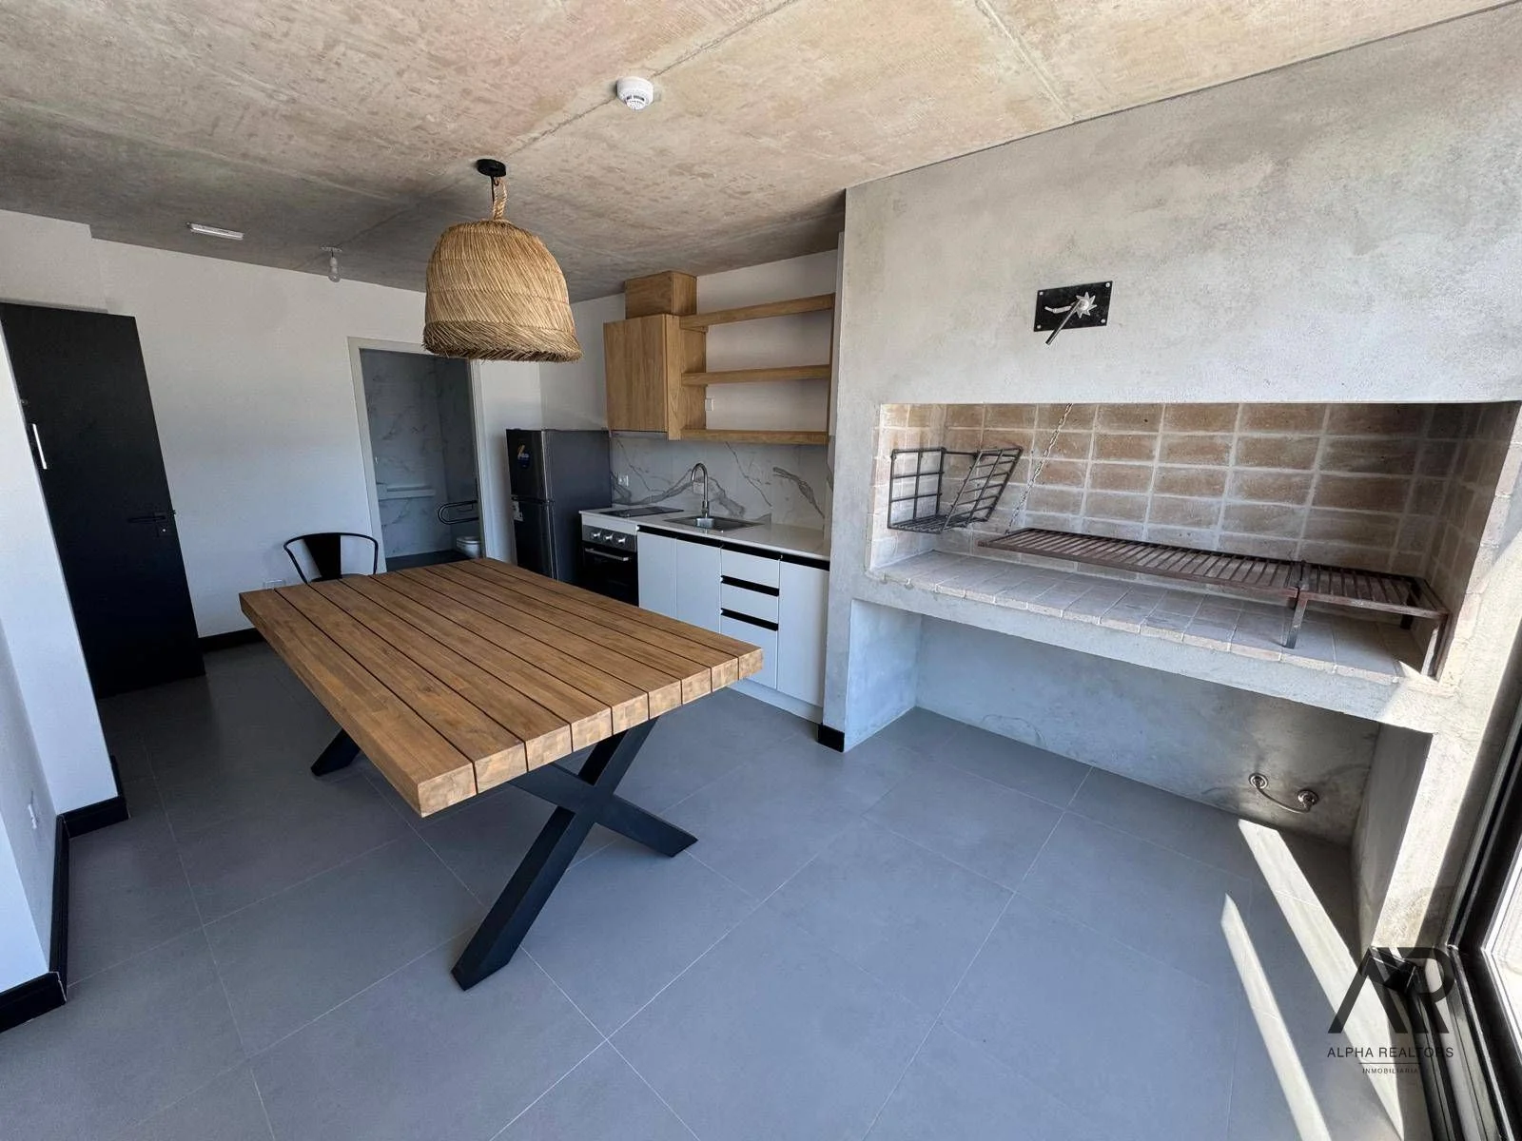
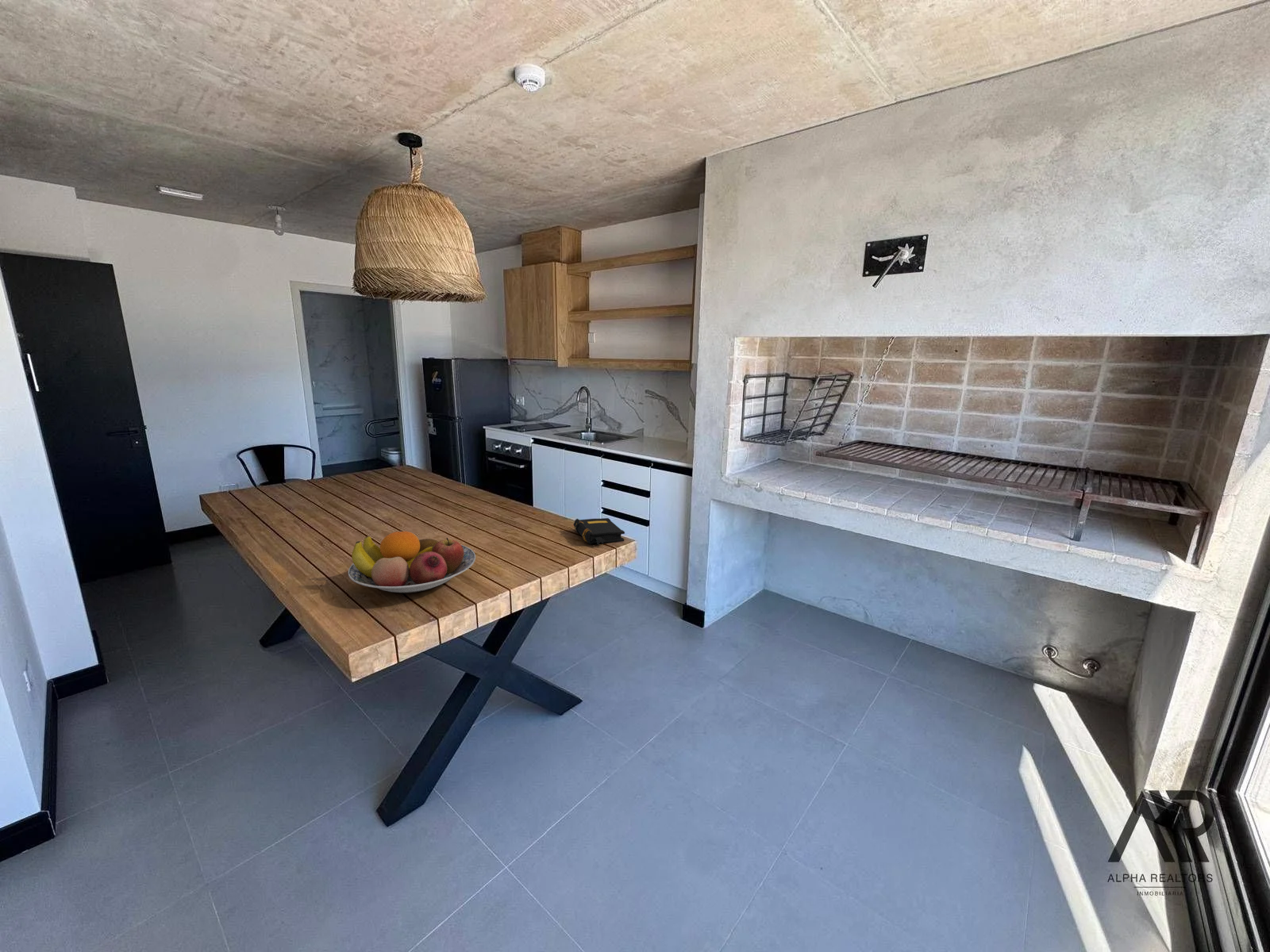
+ book (598, 530)
+ fruit bowl (414, 557)
